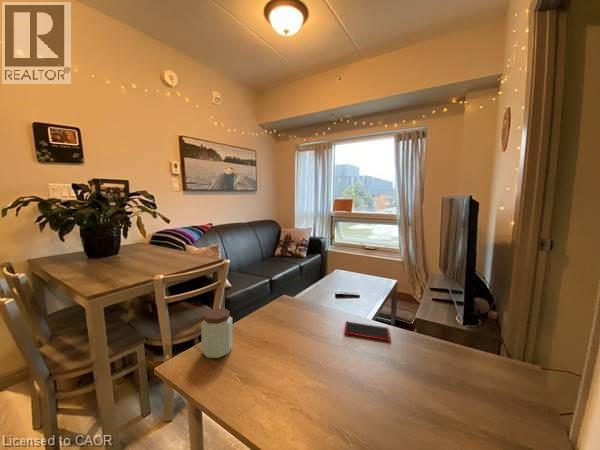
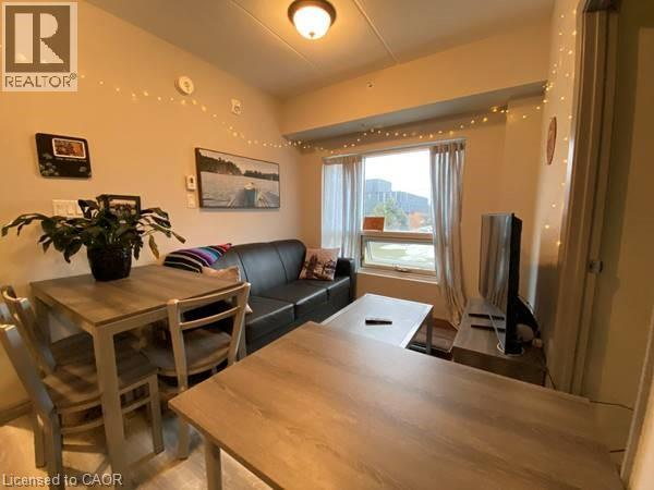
- smartphone (366, 330)
- peanut butter (217, 332)
